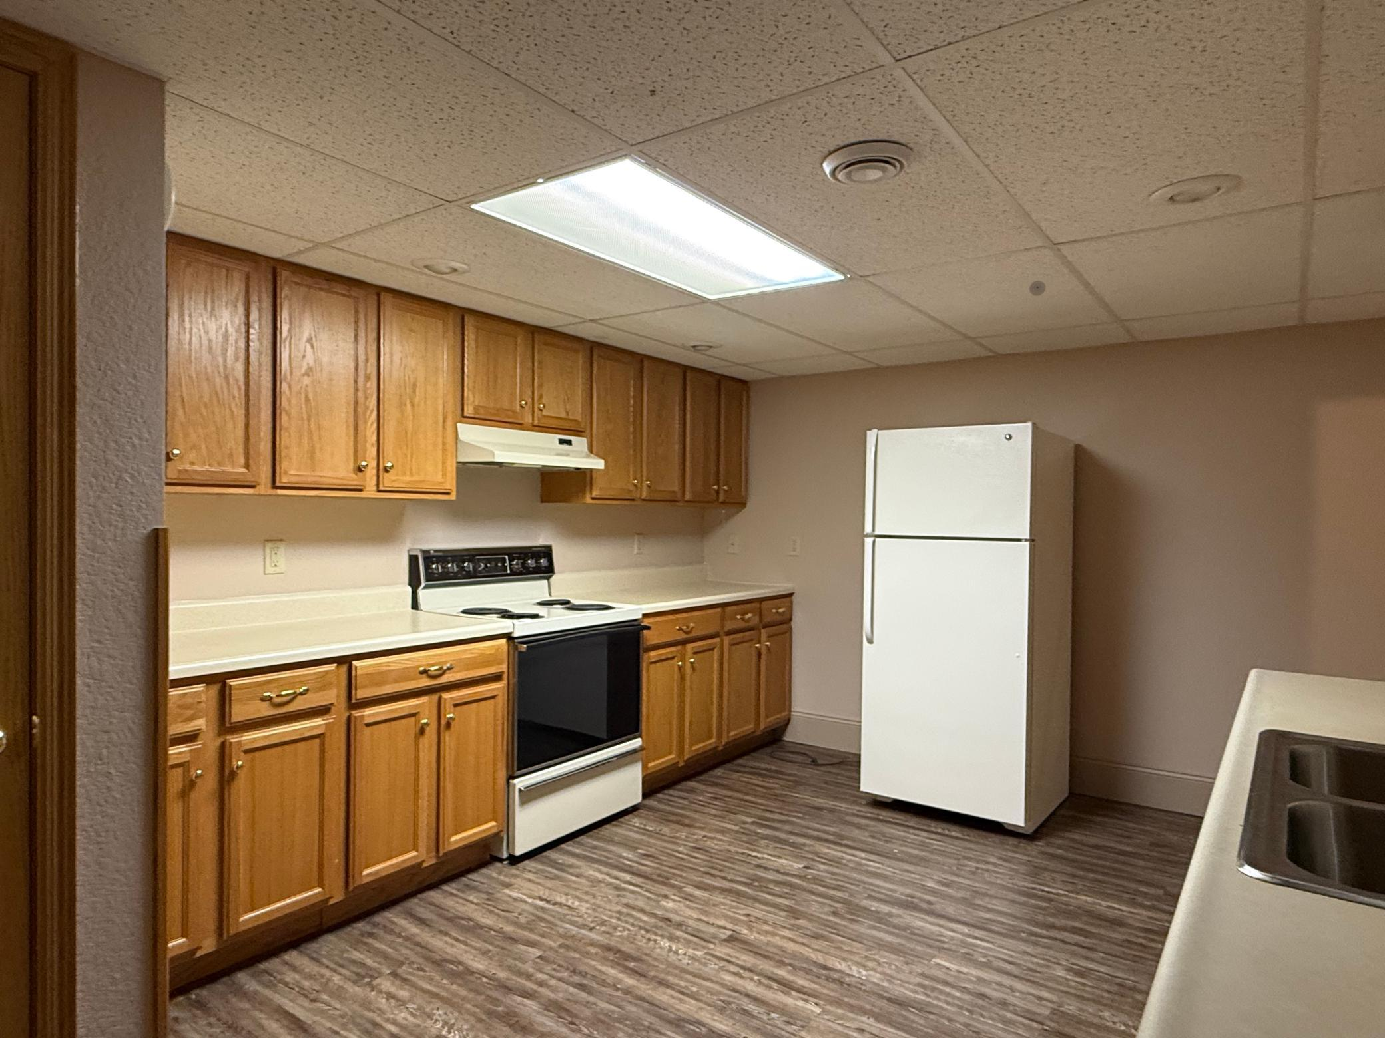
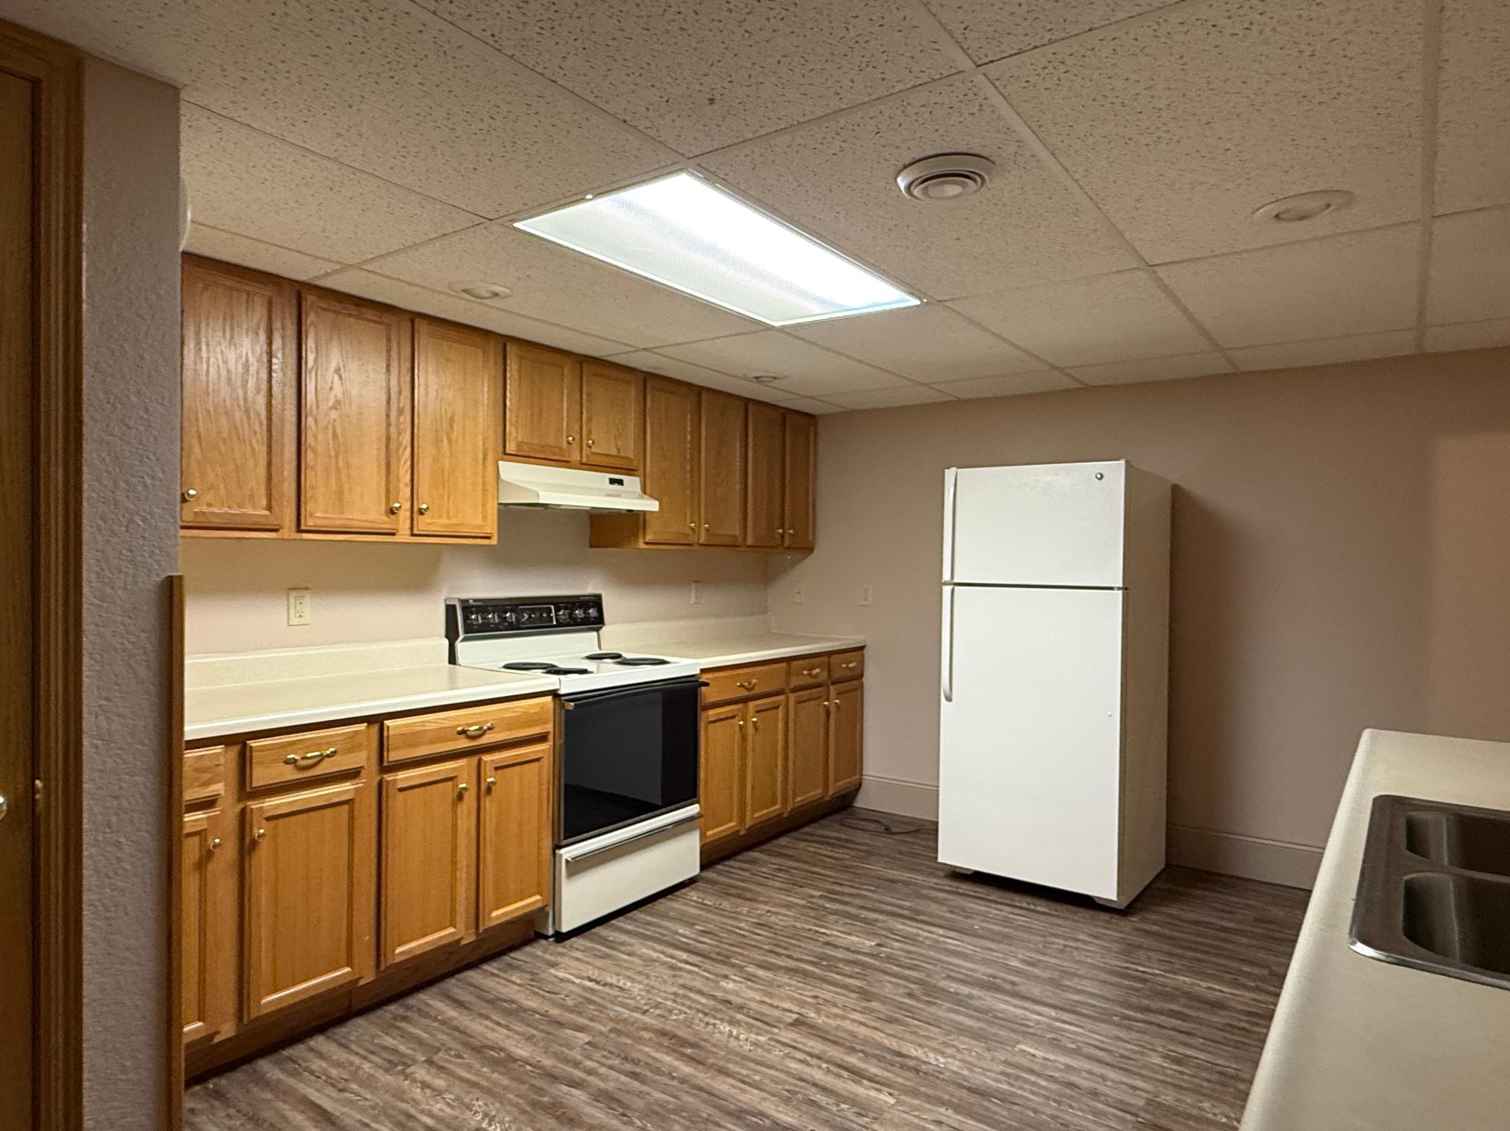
- smoke detector (1037, 289)
